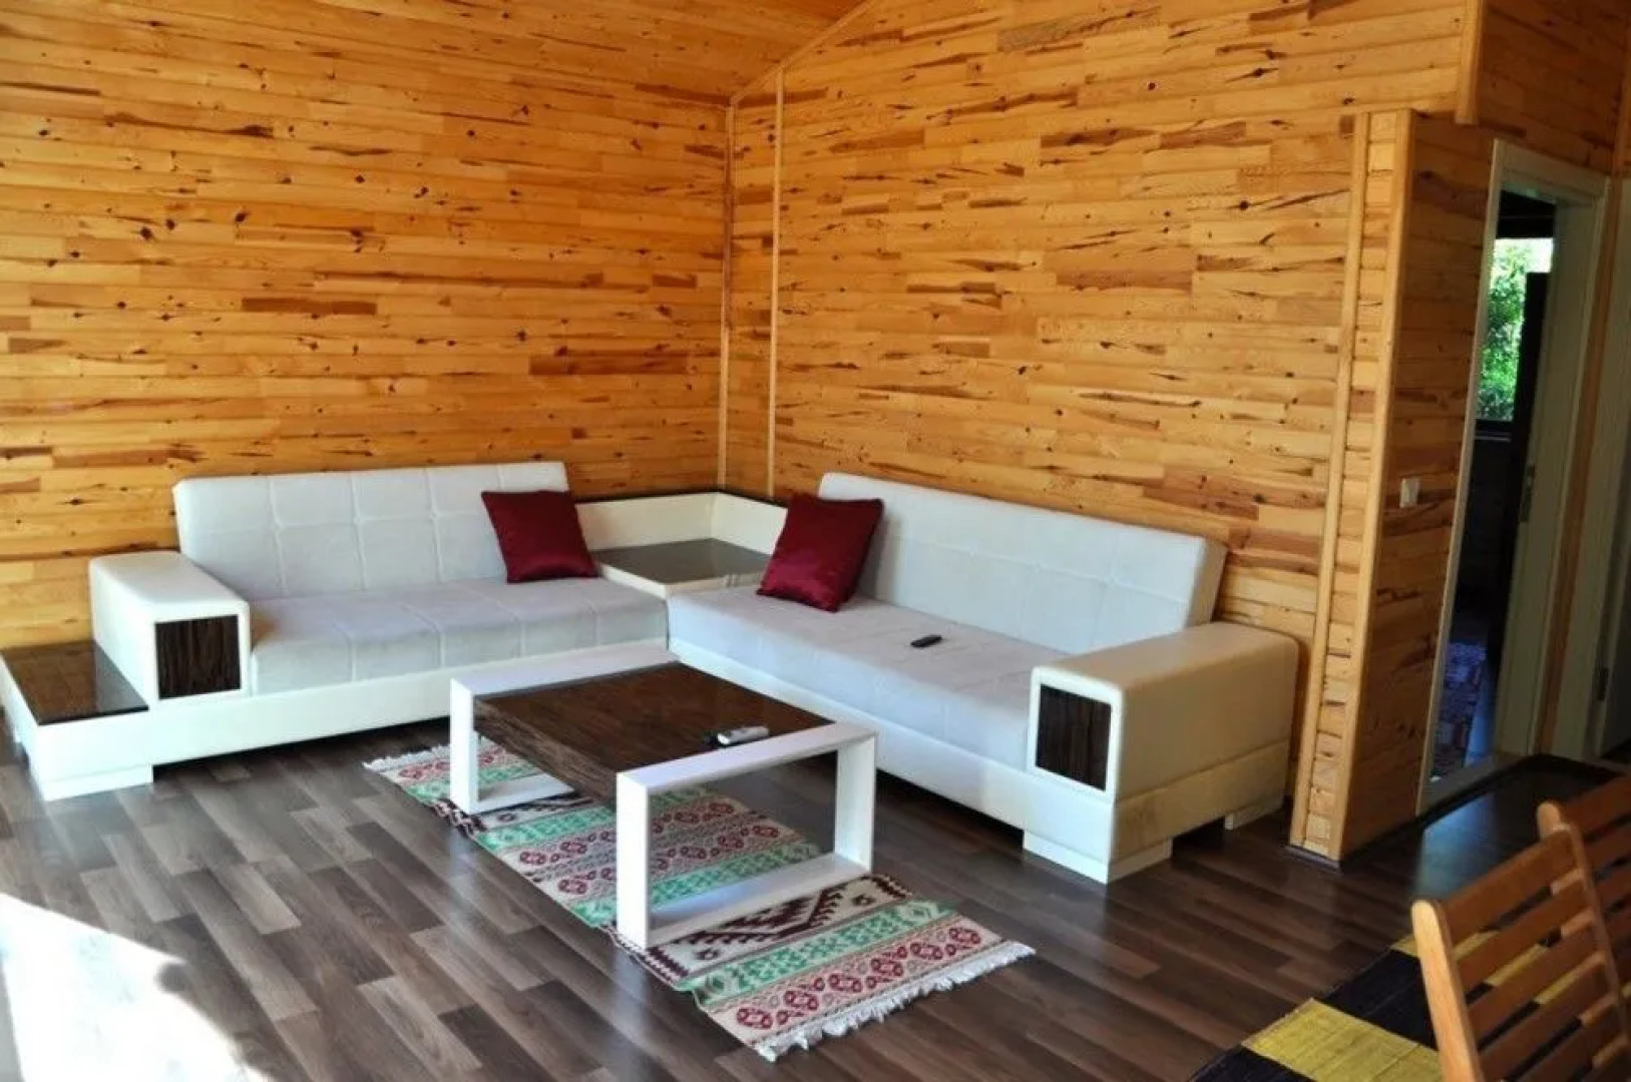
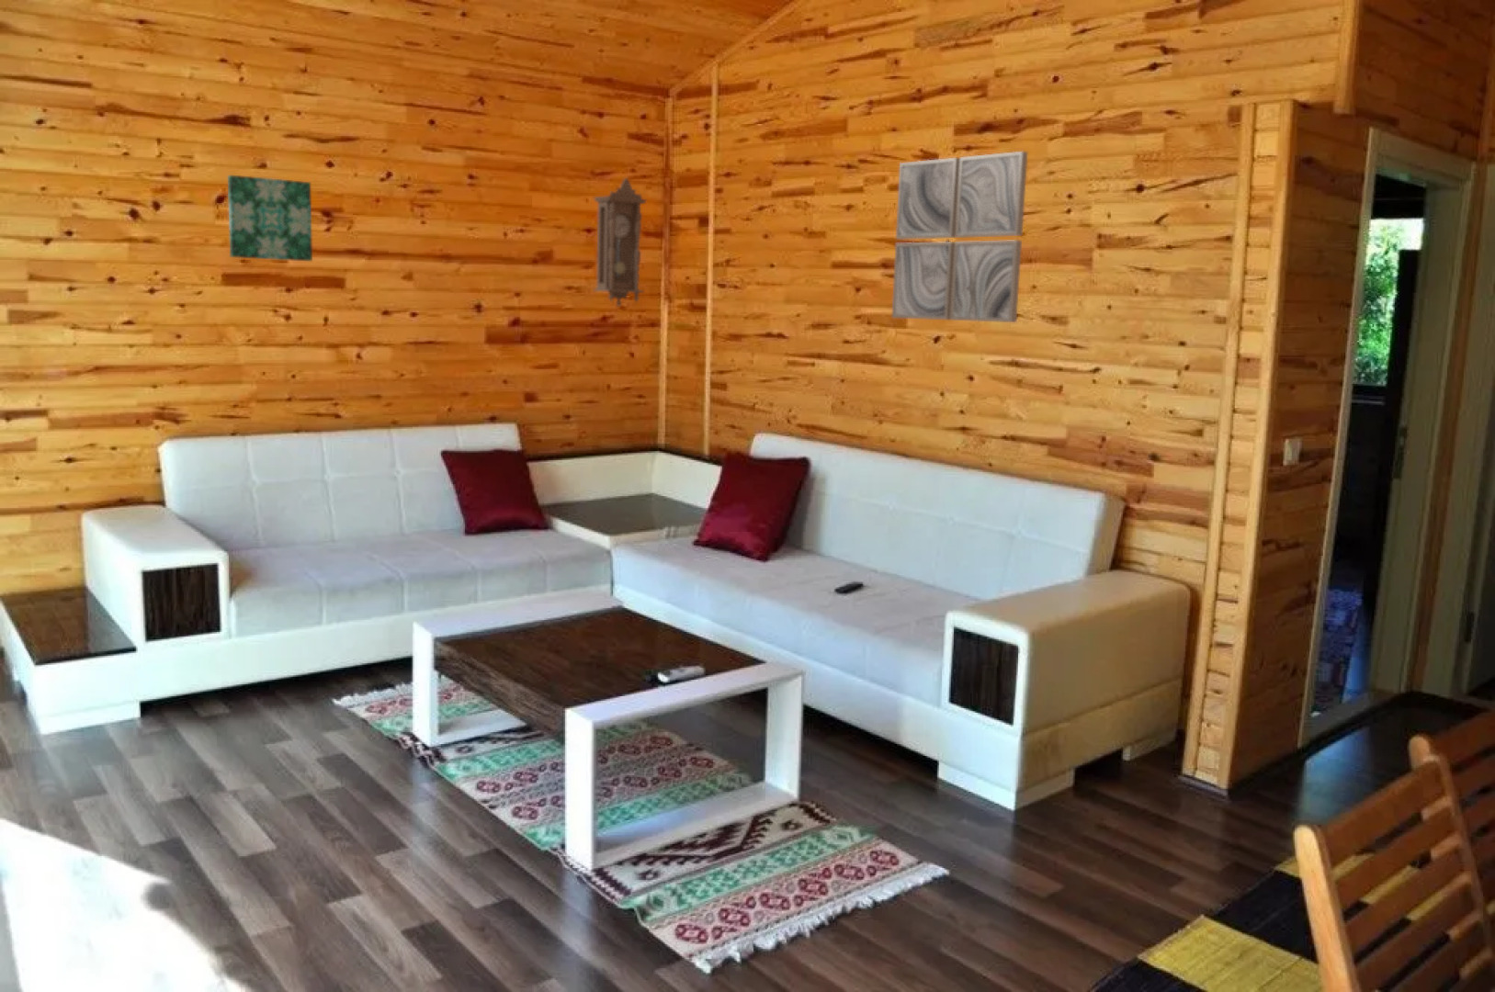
+ pendulum clock (619, 242)
+ wall art (270, 218)
+ wall art (956, 241)
